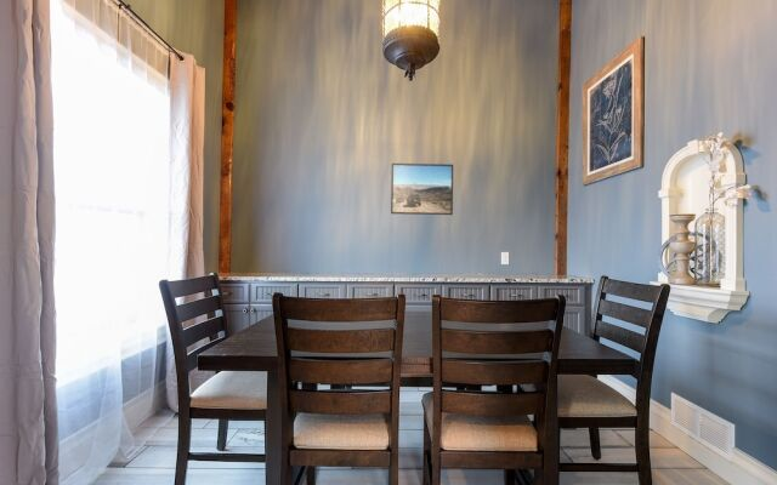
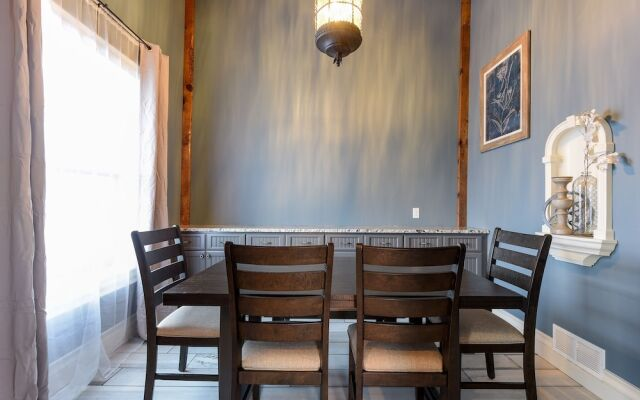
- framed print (421, 188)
